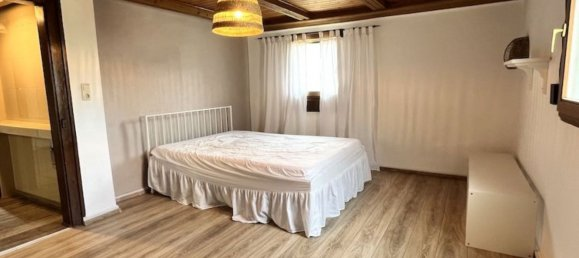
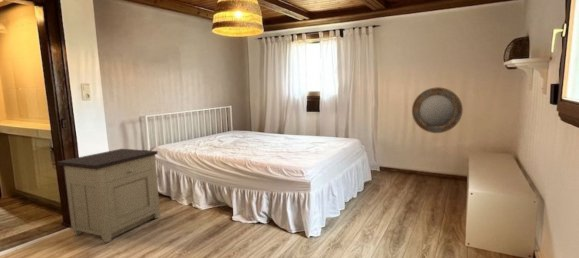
+ home mirror (436, 110)
+ nightstand (114, 191)
